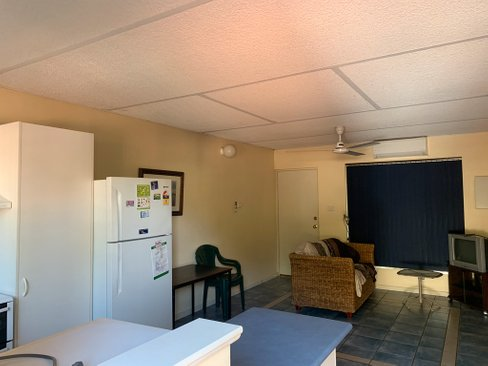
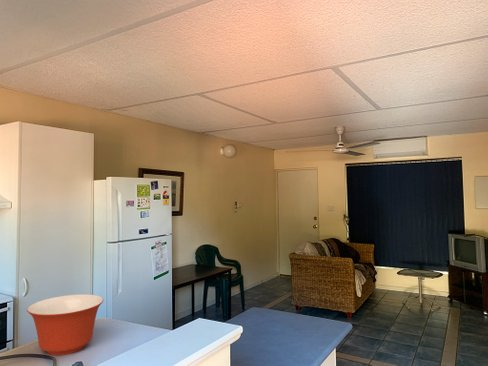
+ mixing bowl (66, 325)
